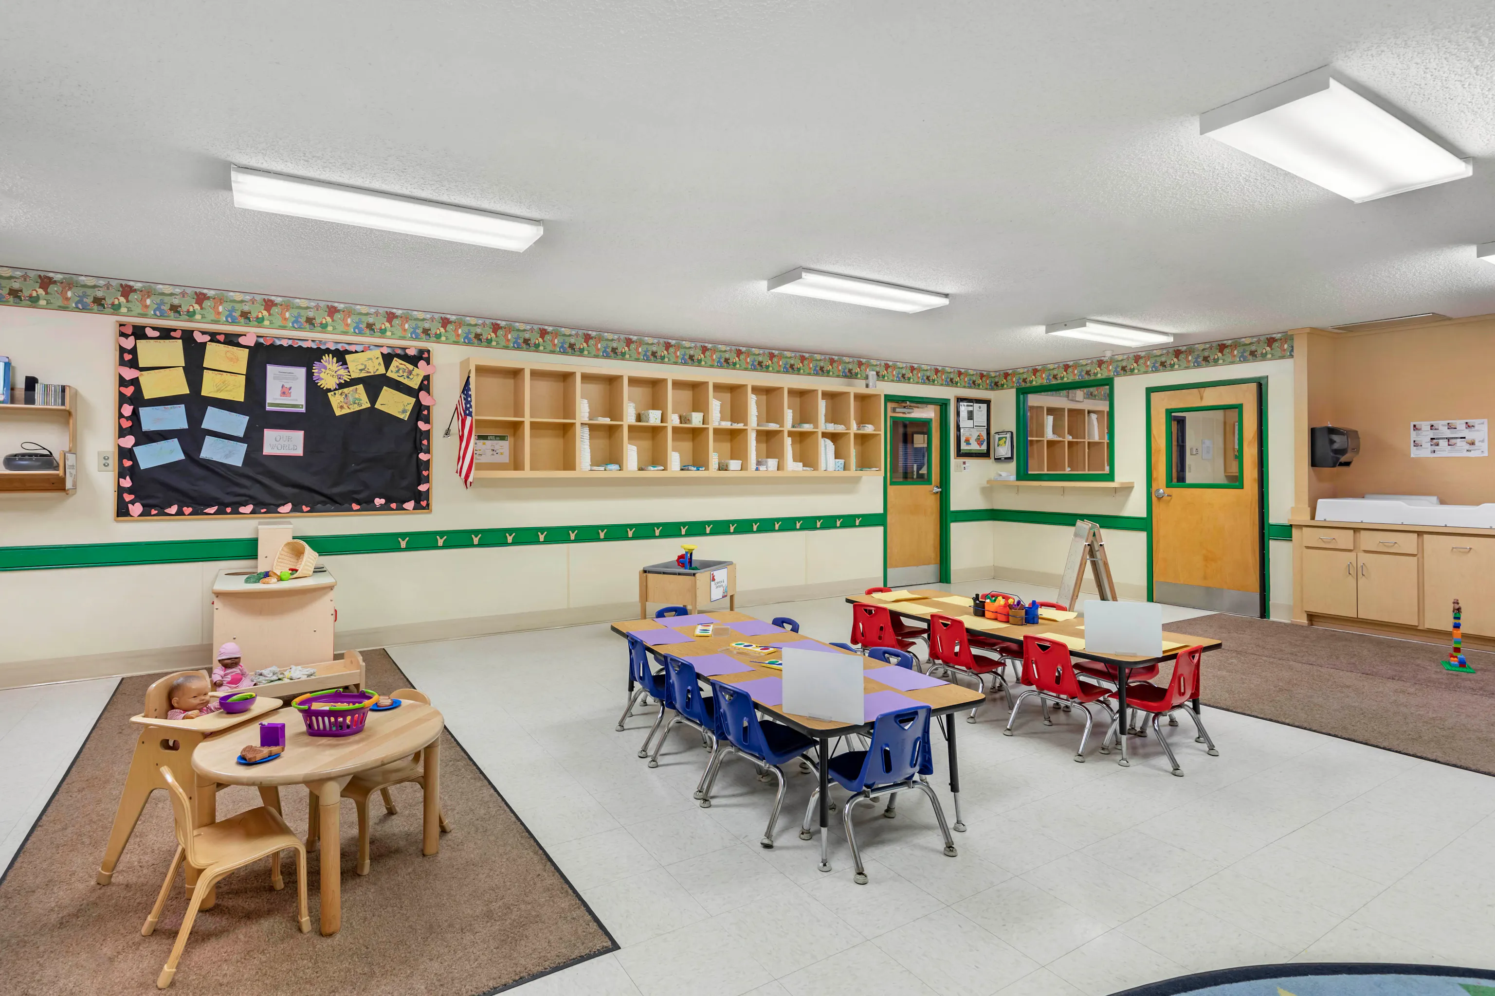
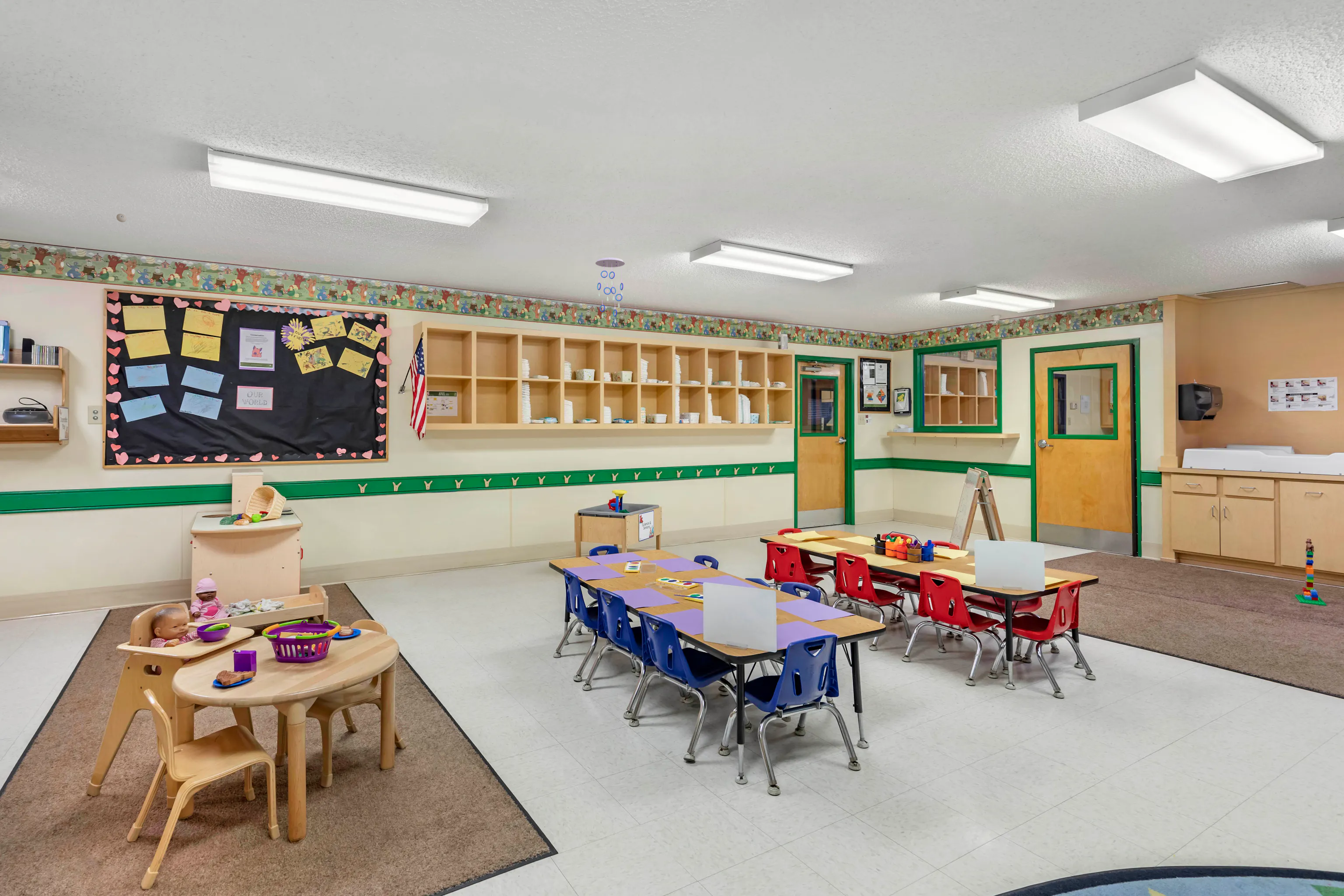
+ eyeball (121, 218)
+ ceiling mobile (610, 292)
